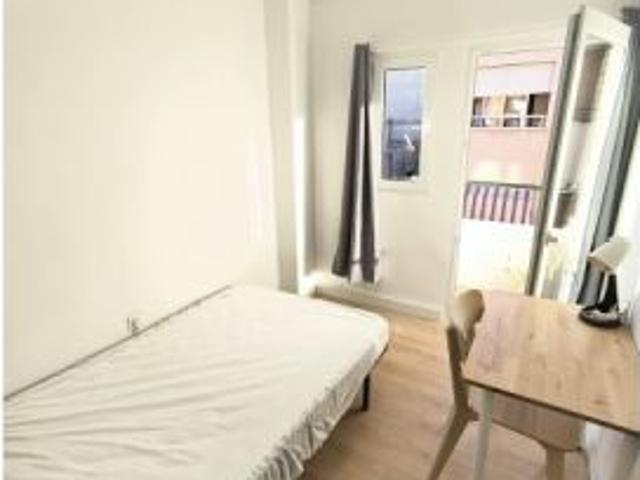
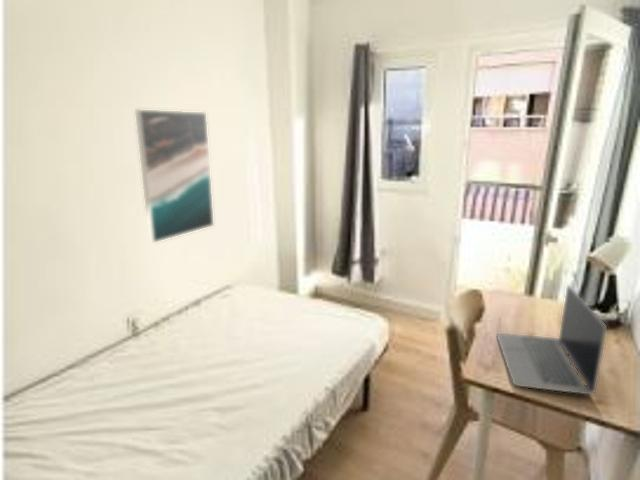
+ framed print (178, 174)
+ laptop (543, 337)
